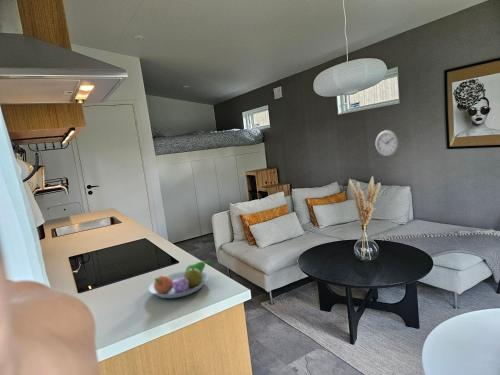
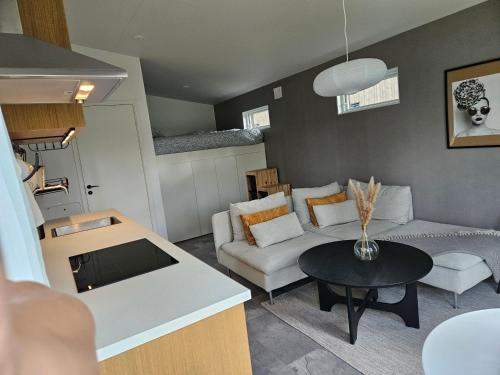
- wall clock (386, 143)
- fruit bowl (180, 275)
